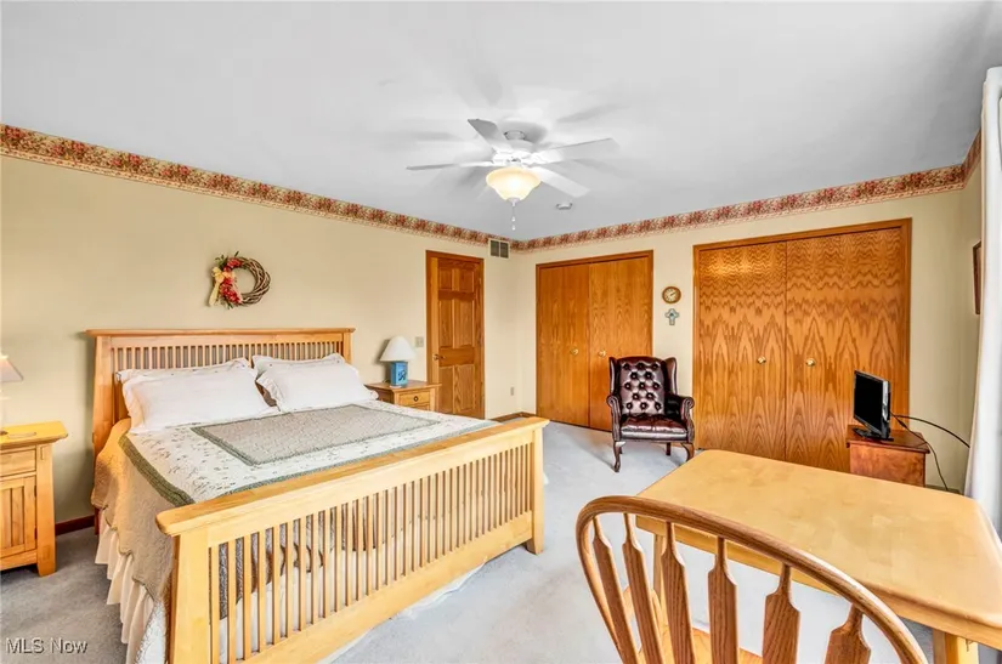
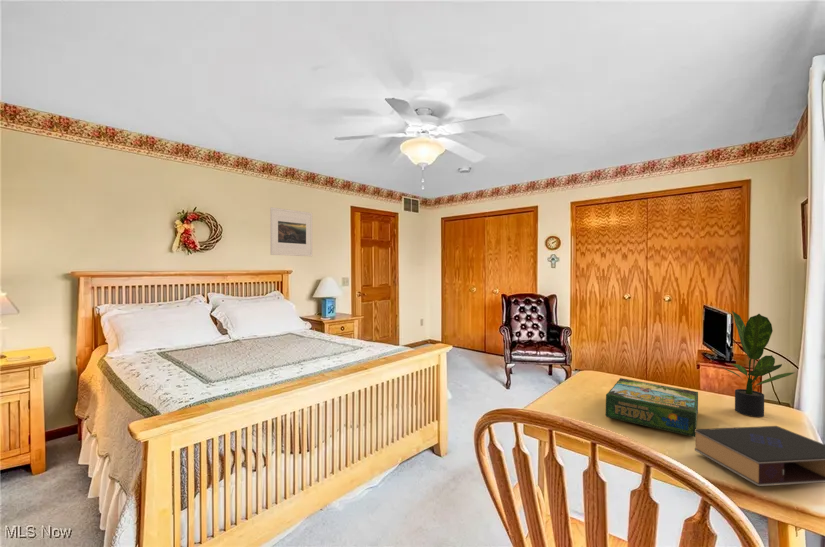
+ book (768, 454)
+ board game (652, 403)
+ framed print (292, 232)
+ potted plant (757, 363)
